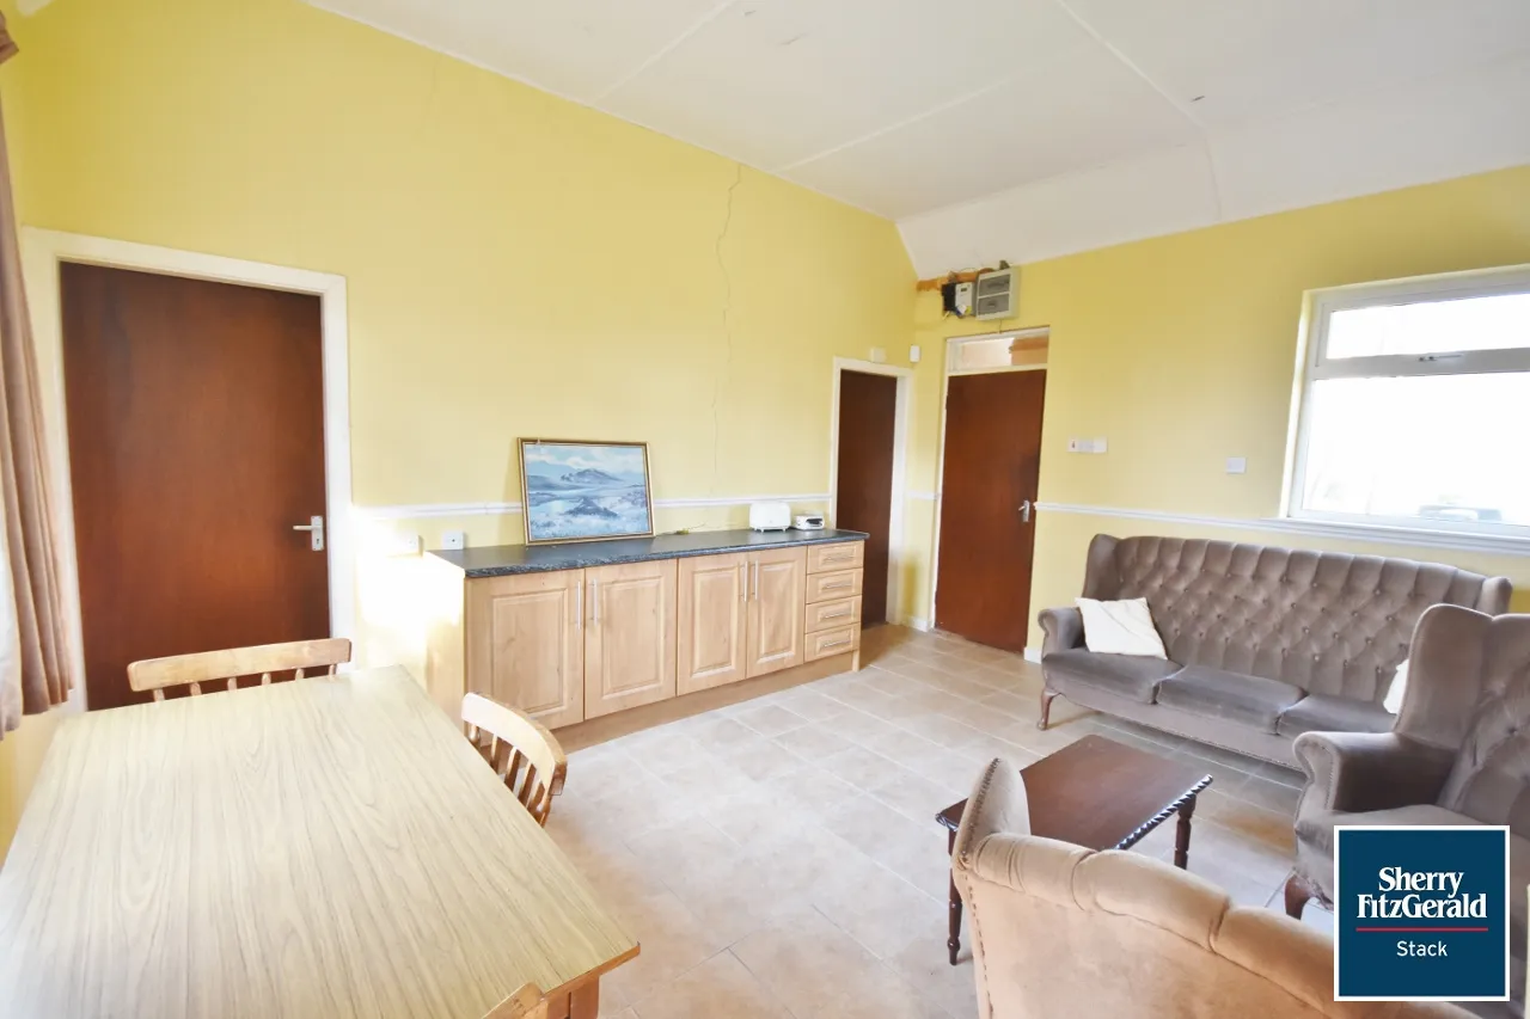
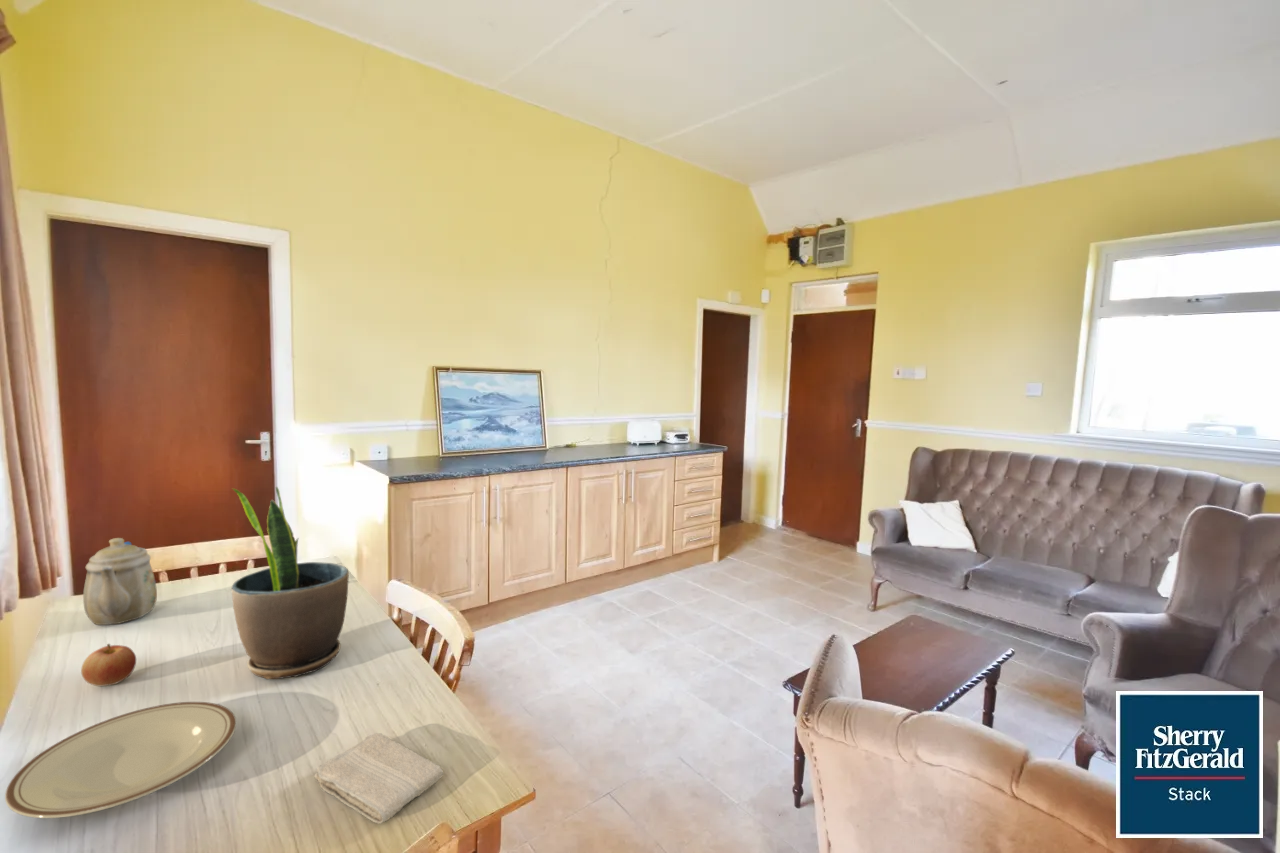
+ apple (109, 663)
+ washcloth (378, 772)
+ potted plant (292, 572)
+ plate (132, 760)
+ teapot (119, 577)
